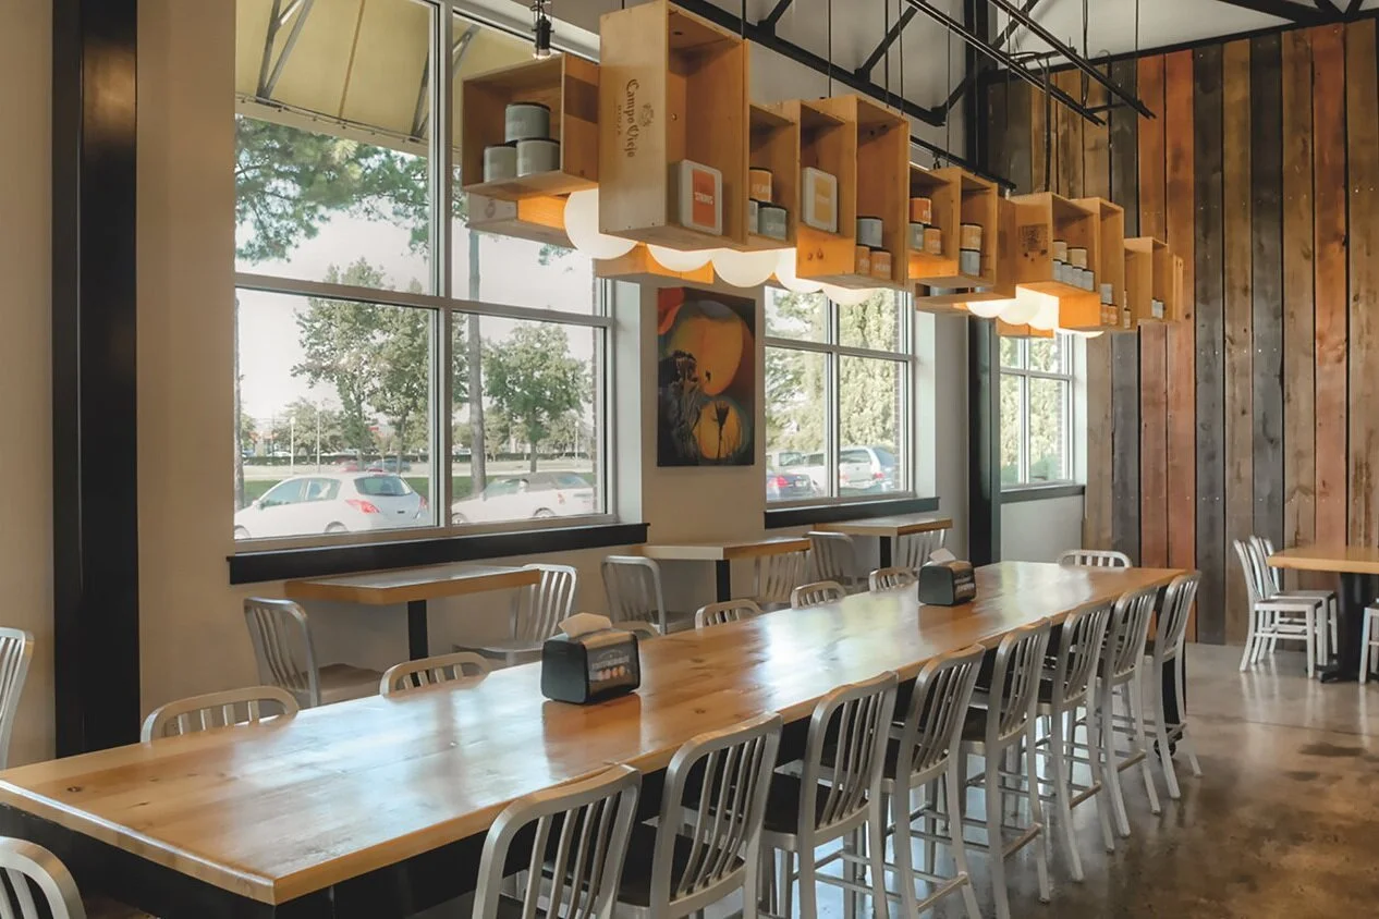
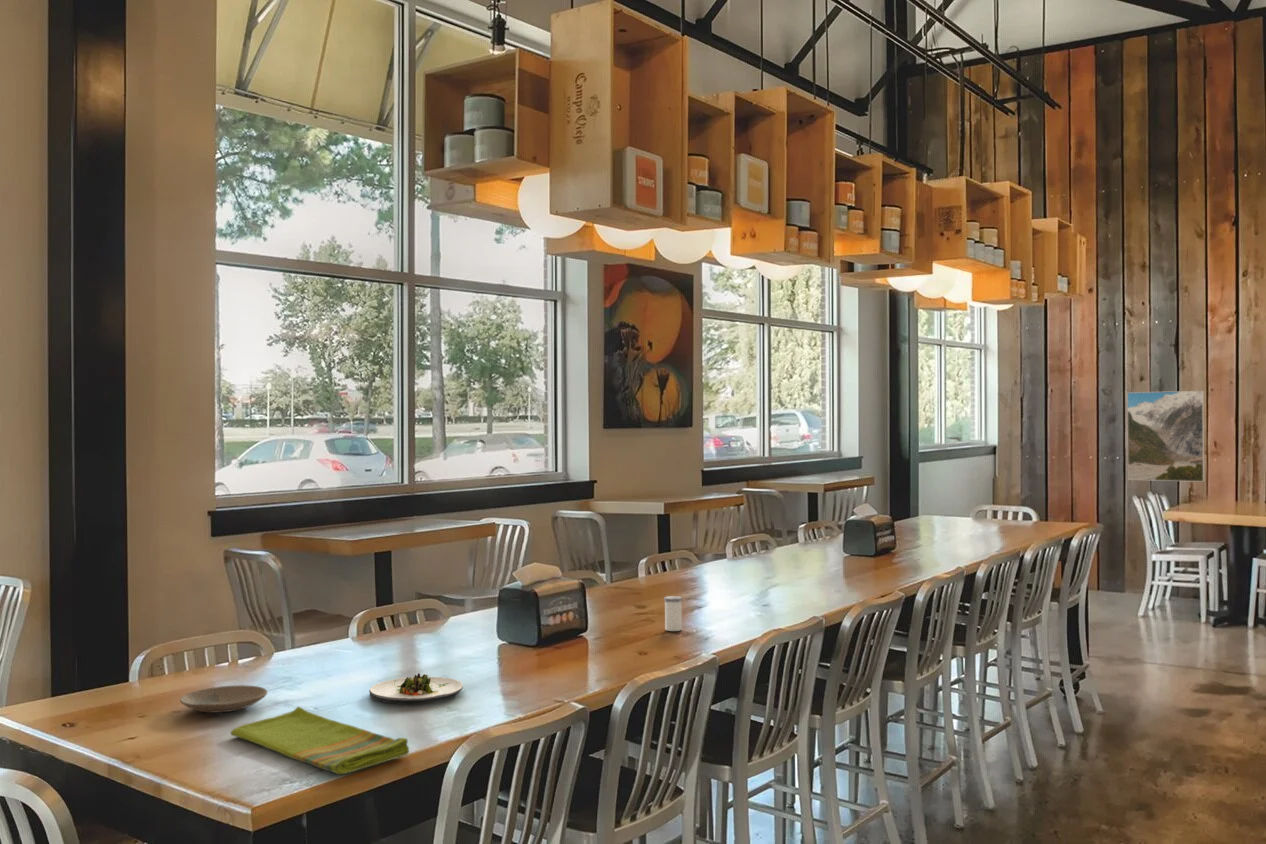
+ salad plate (416, 683)
+ plate (224, 701)
+ dish towel (317, 737)
+ salt shaker (673, 613)
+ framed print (1165, 436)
